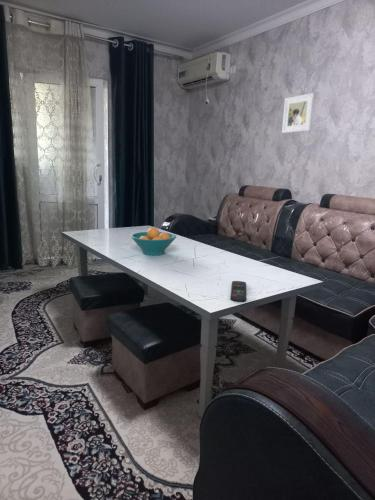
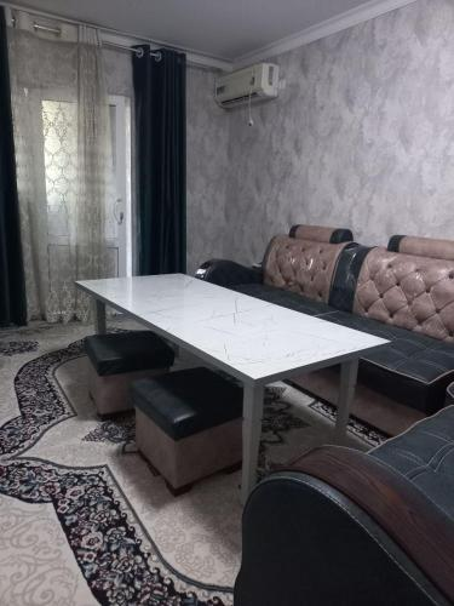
- fruit bowl (153, 240)
- remote control (238, 290)
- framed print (297, 114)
